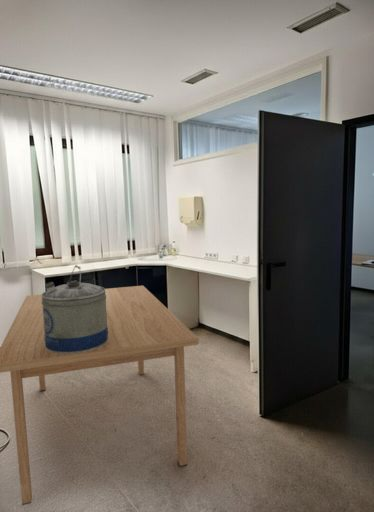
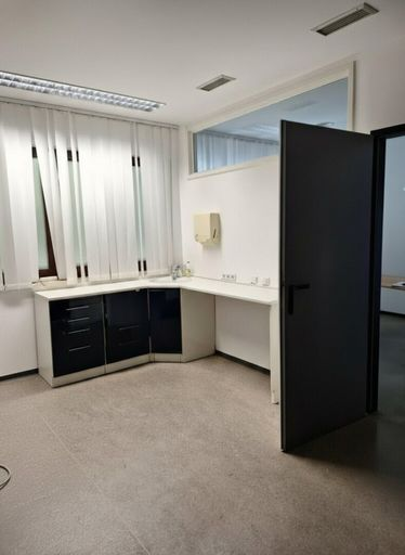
- table (96, 366)
- water jug (74, 304)
